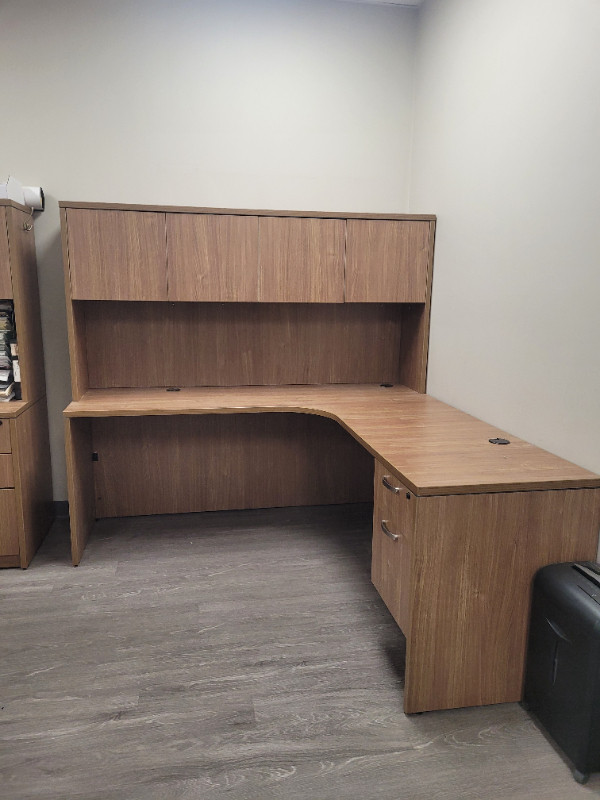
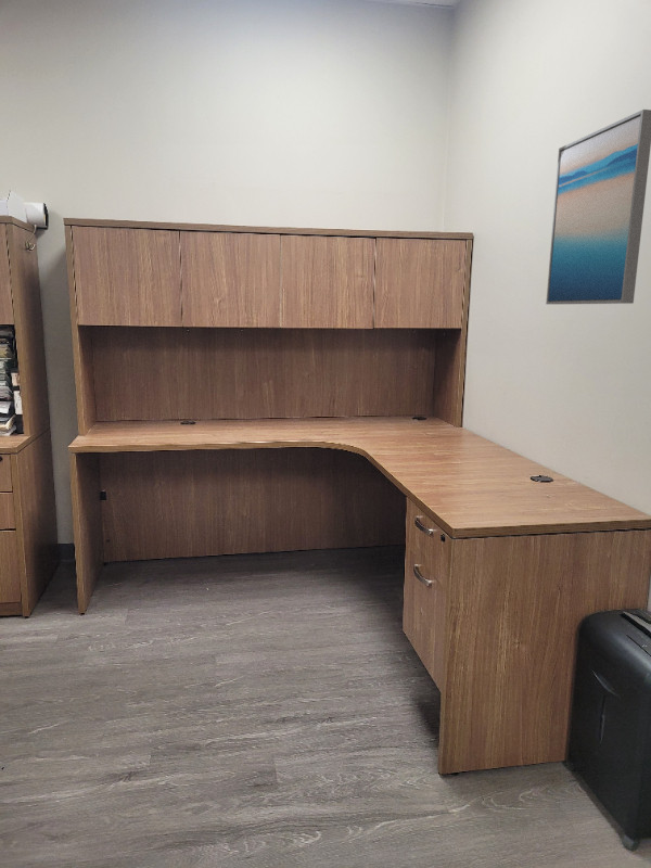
+ wall art (592, 219)
